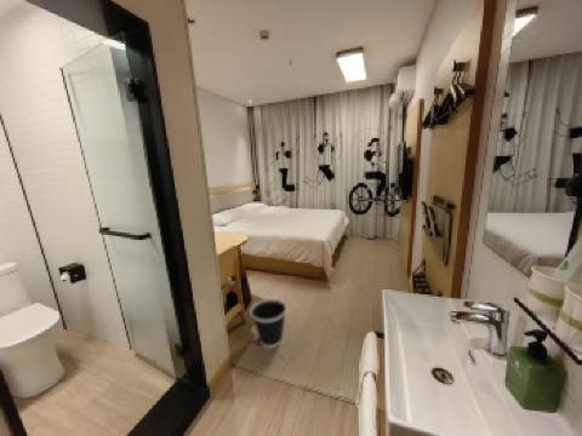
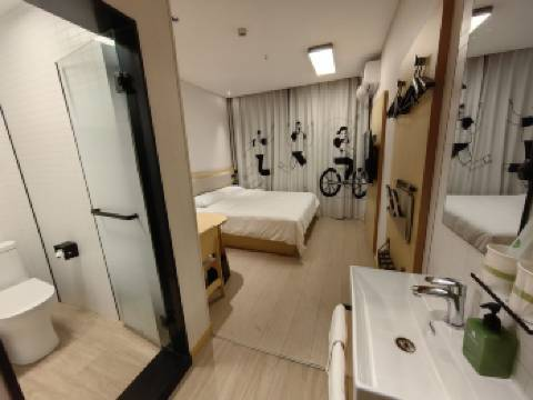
- wastebasket (269, 323)
